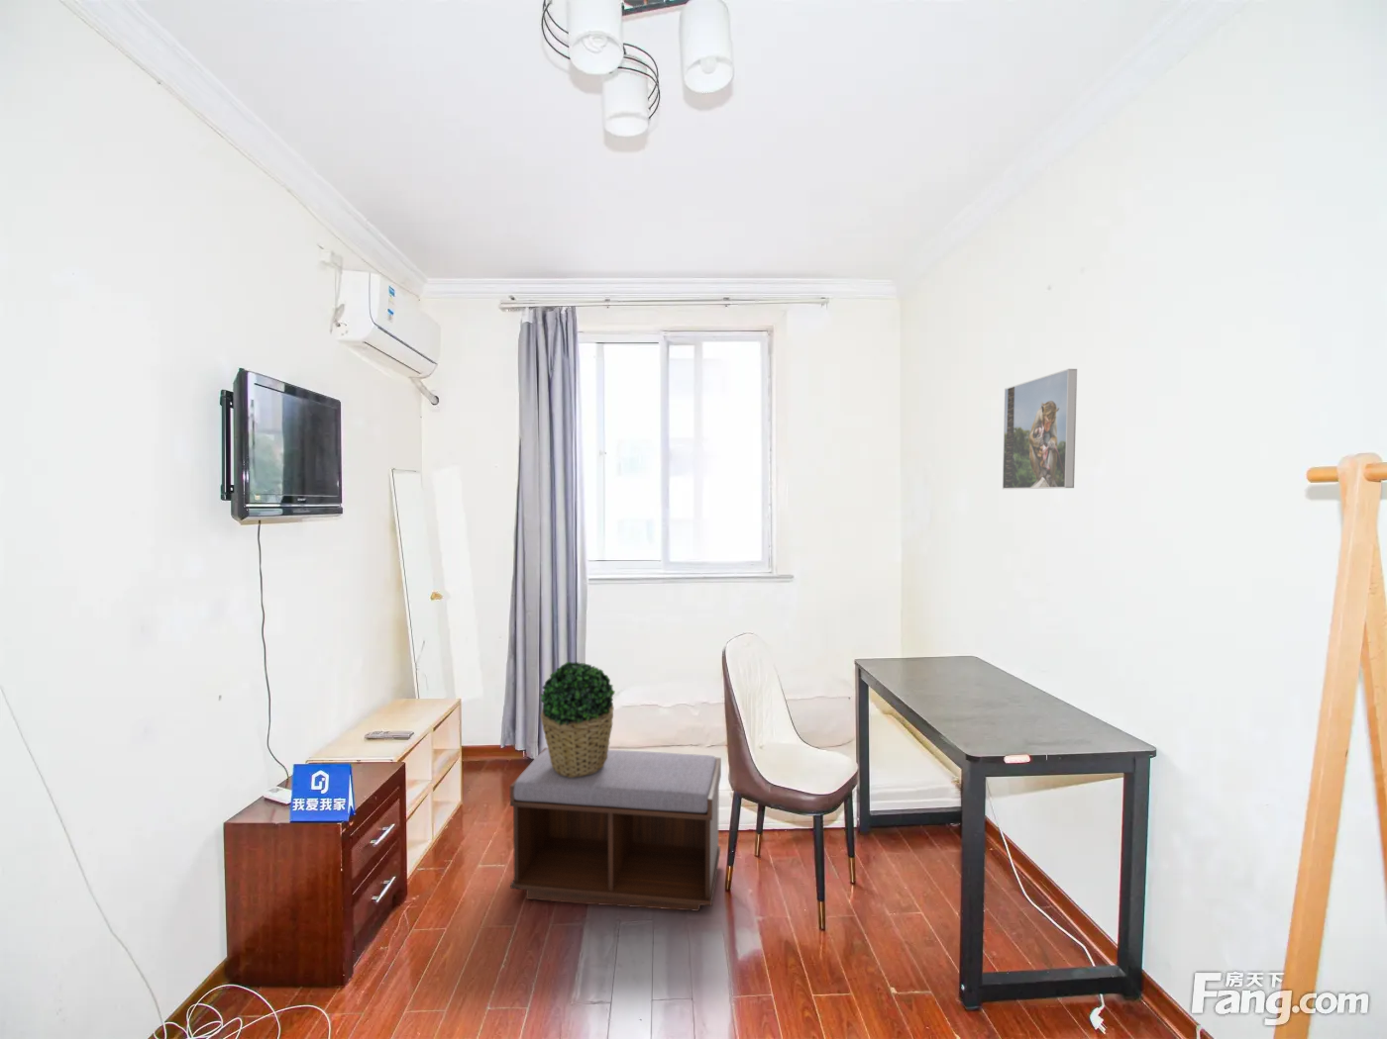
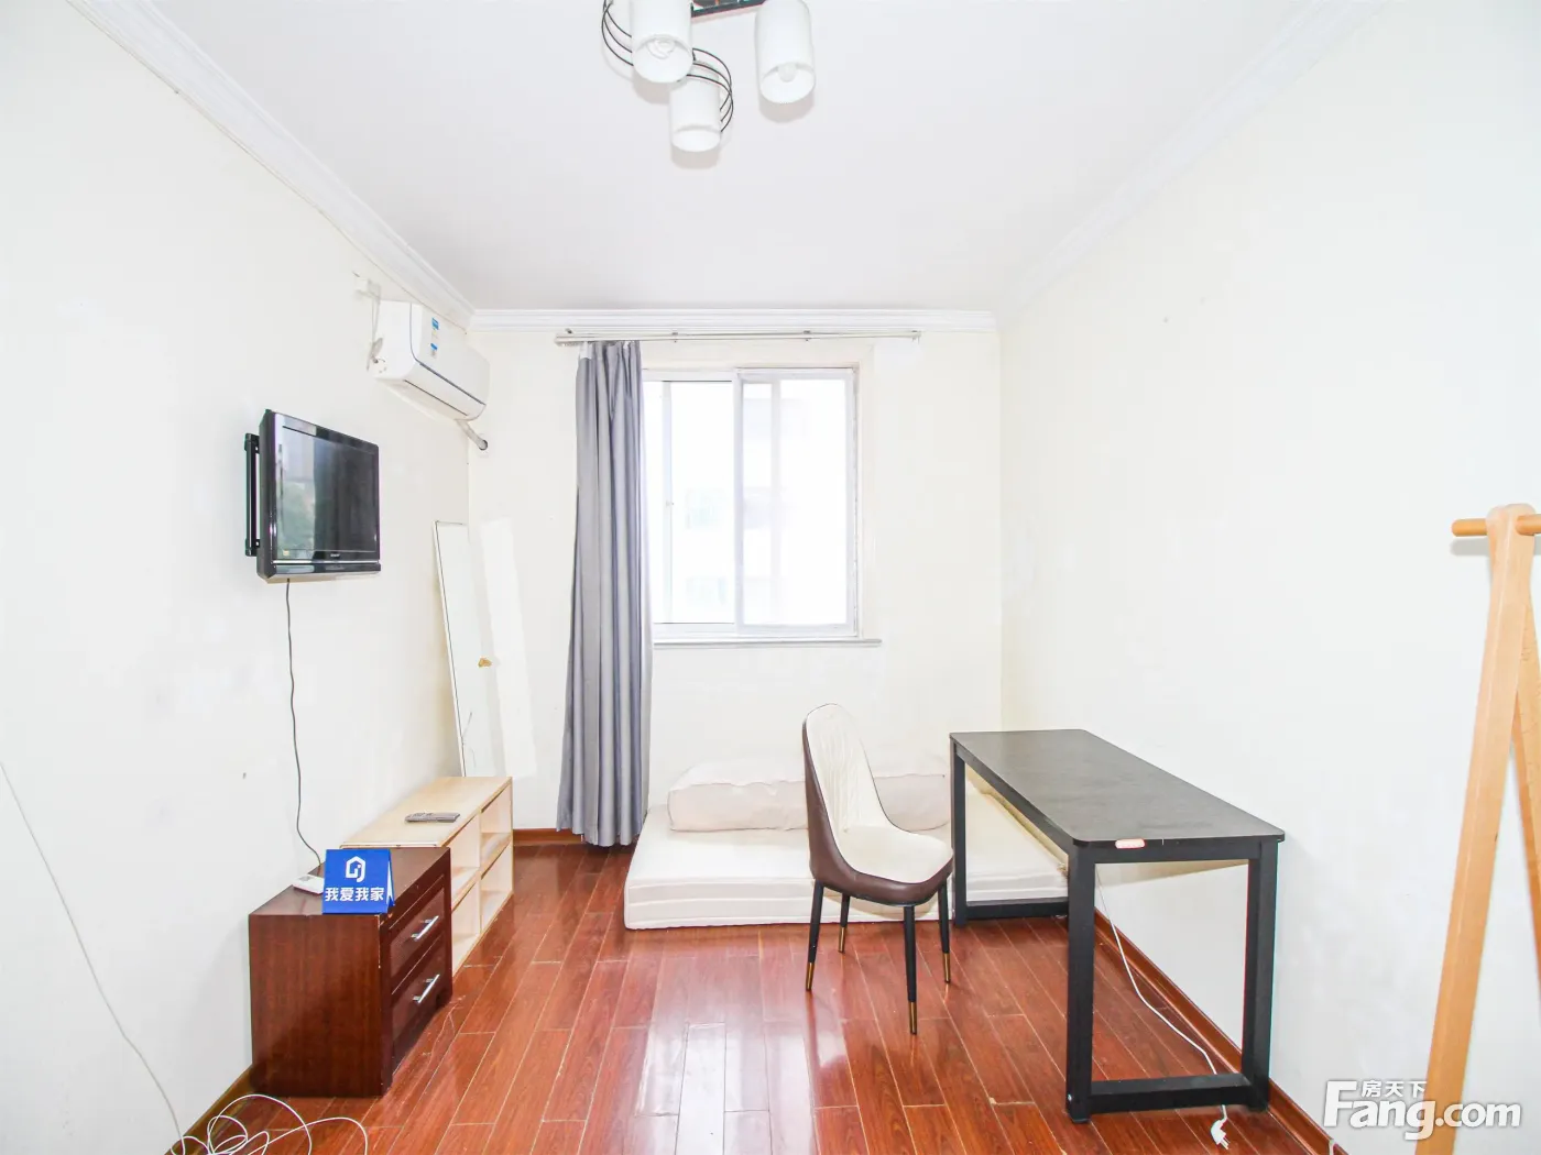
- potted plant (580, 715)
- bench (620, 823)
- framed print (1036, 433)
